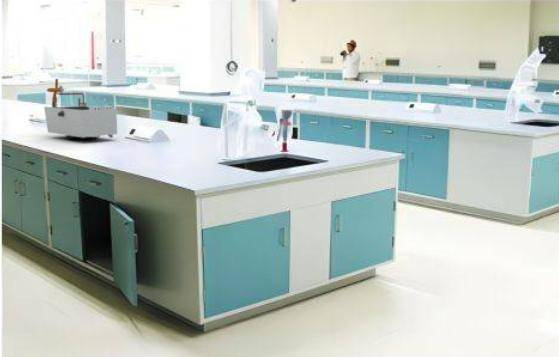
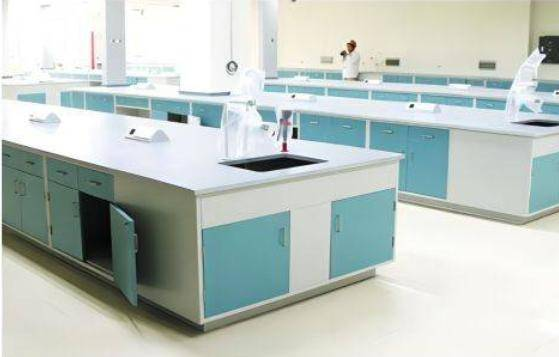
- laboratory equipment (78, 109)
